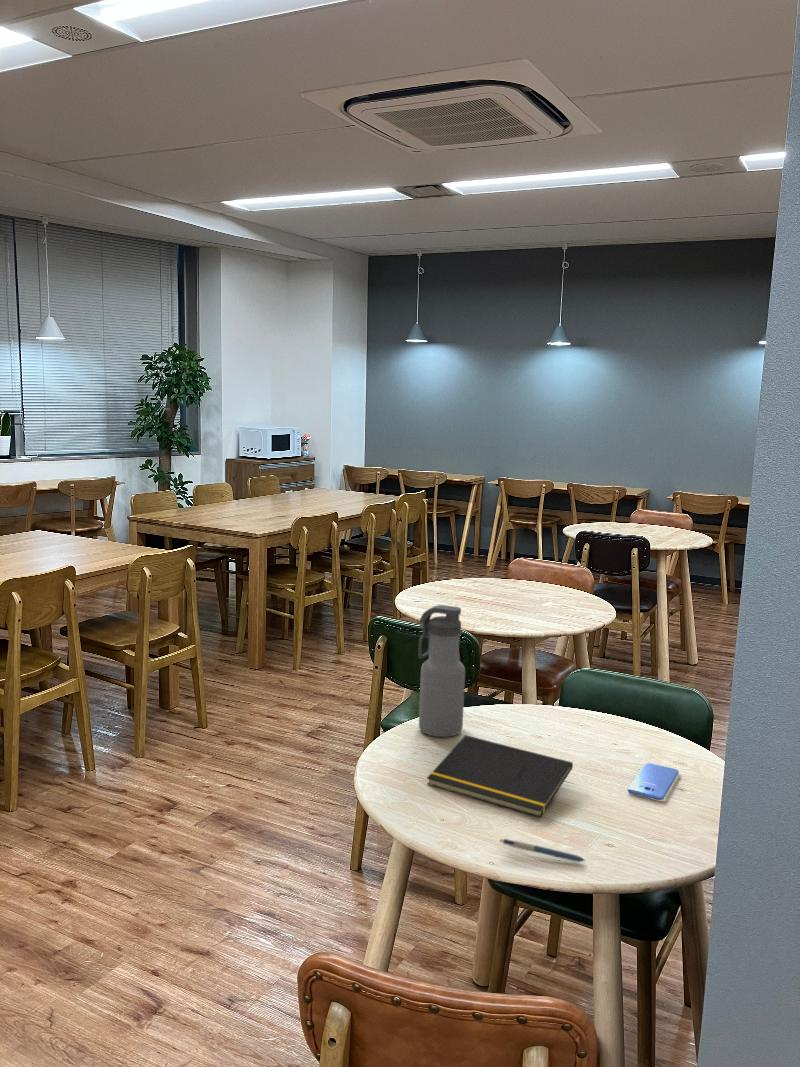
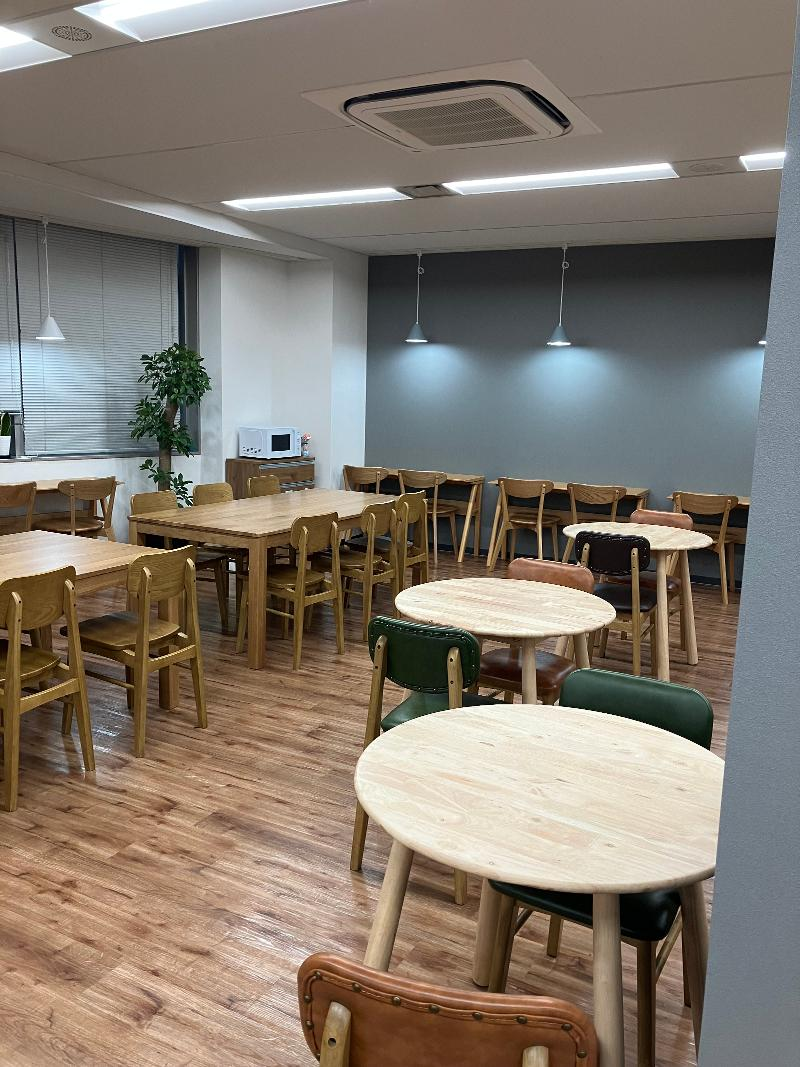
- water bottle (442, 669)
- notepad (500, 773)
- pen (541, 850)
- smartphone (653, 780)
